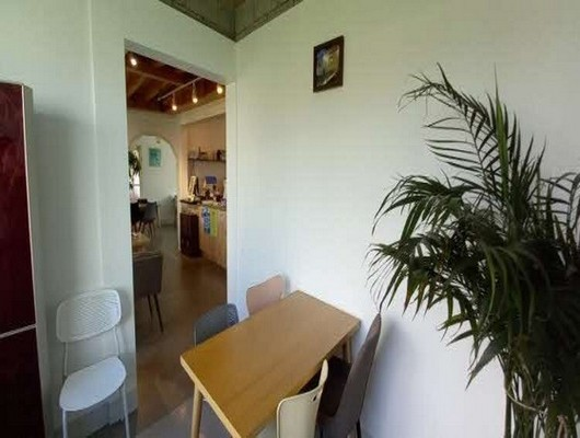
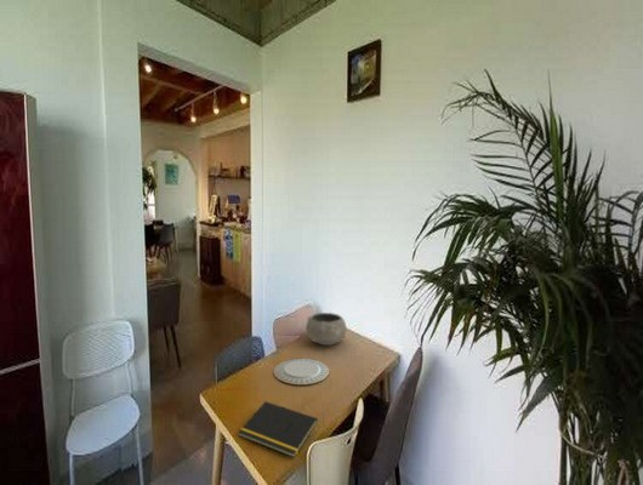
+ bowl (325, 329)
+ notepad (278, 426)
+ chinaware (301, 369)
